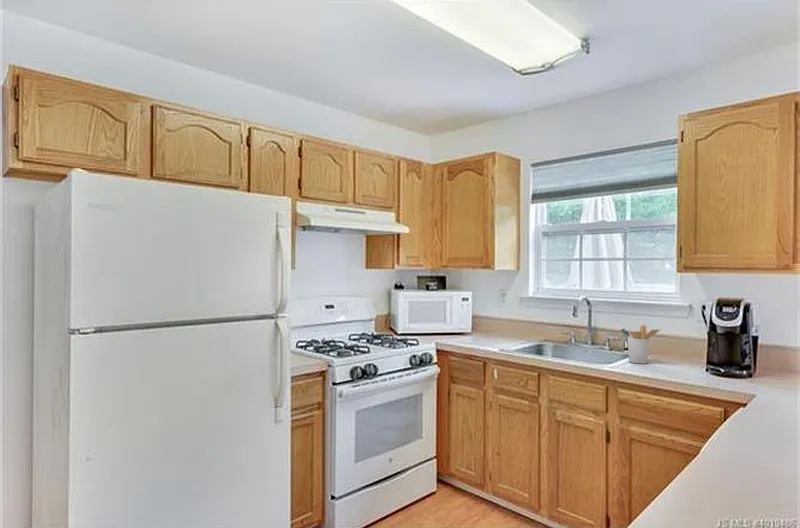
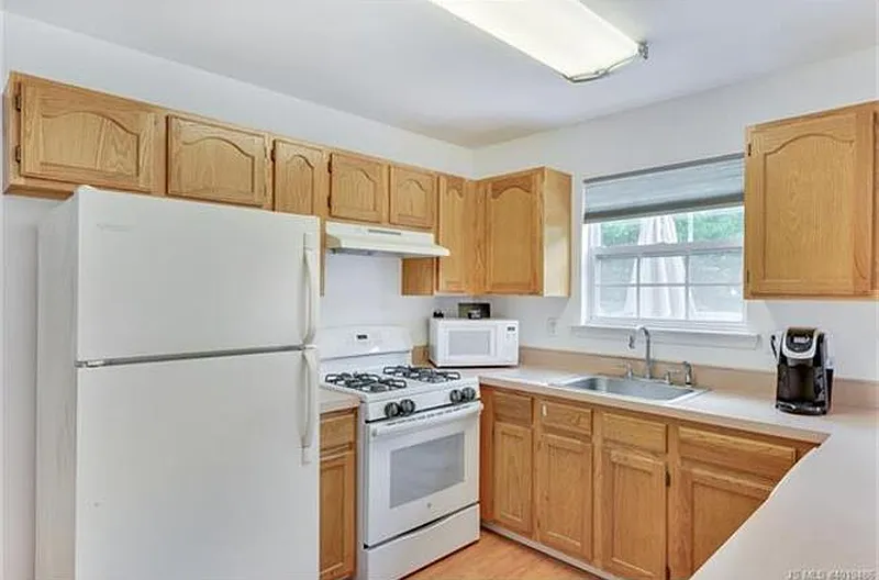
- utensil holder (643, 344)
